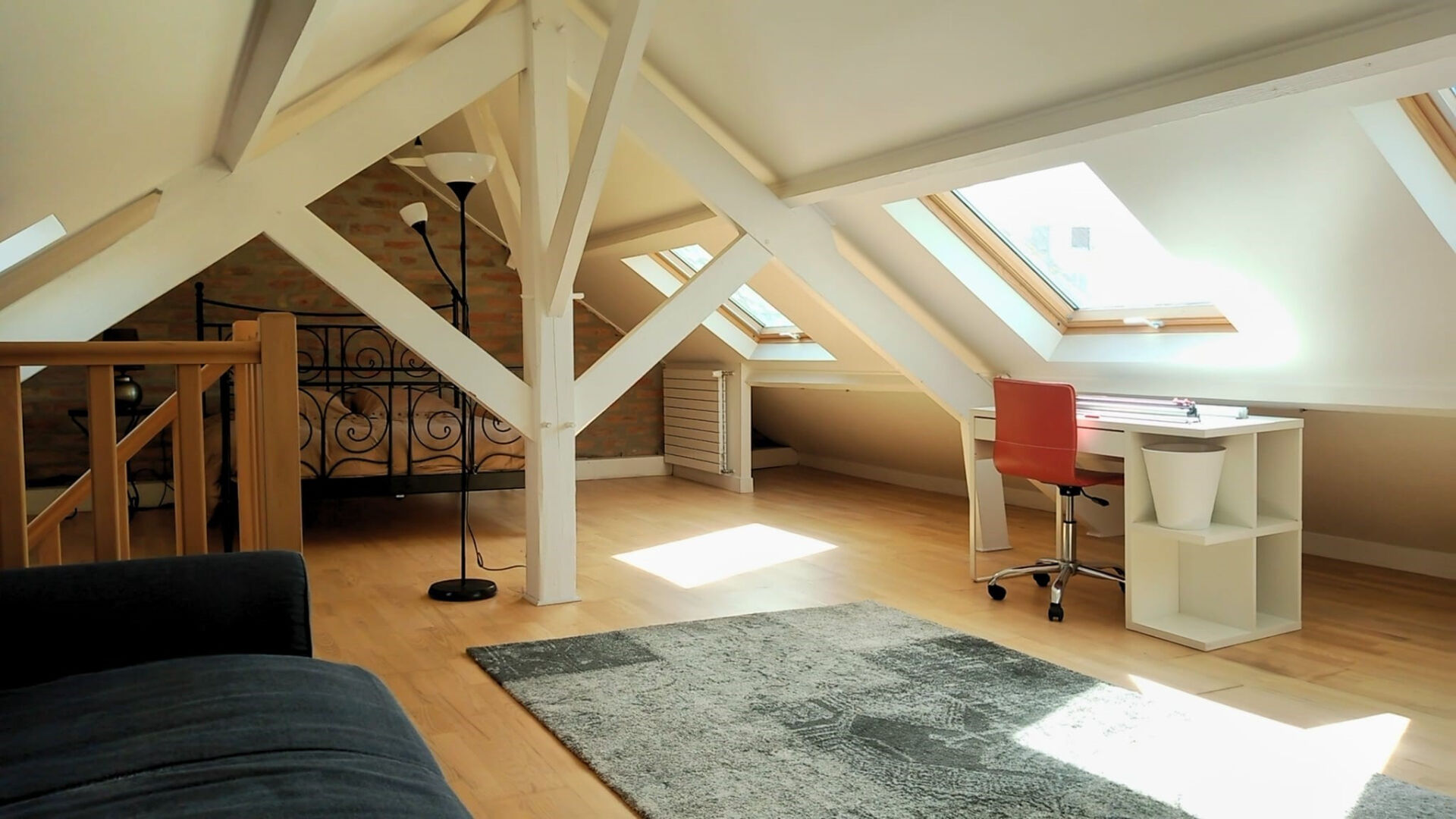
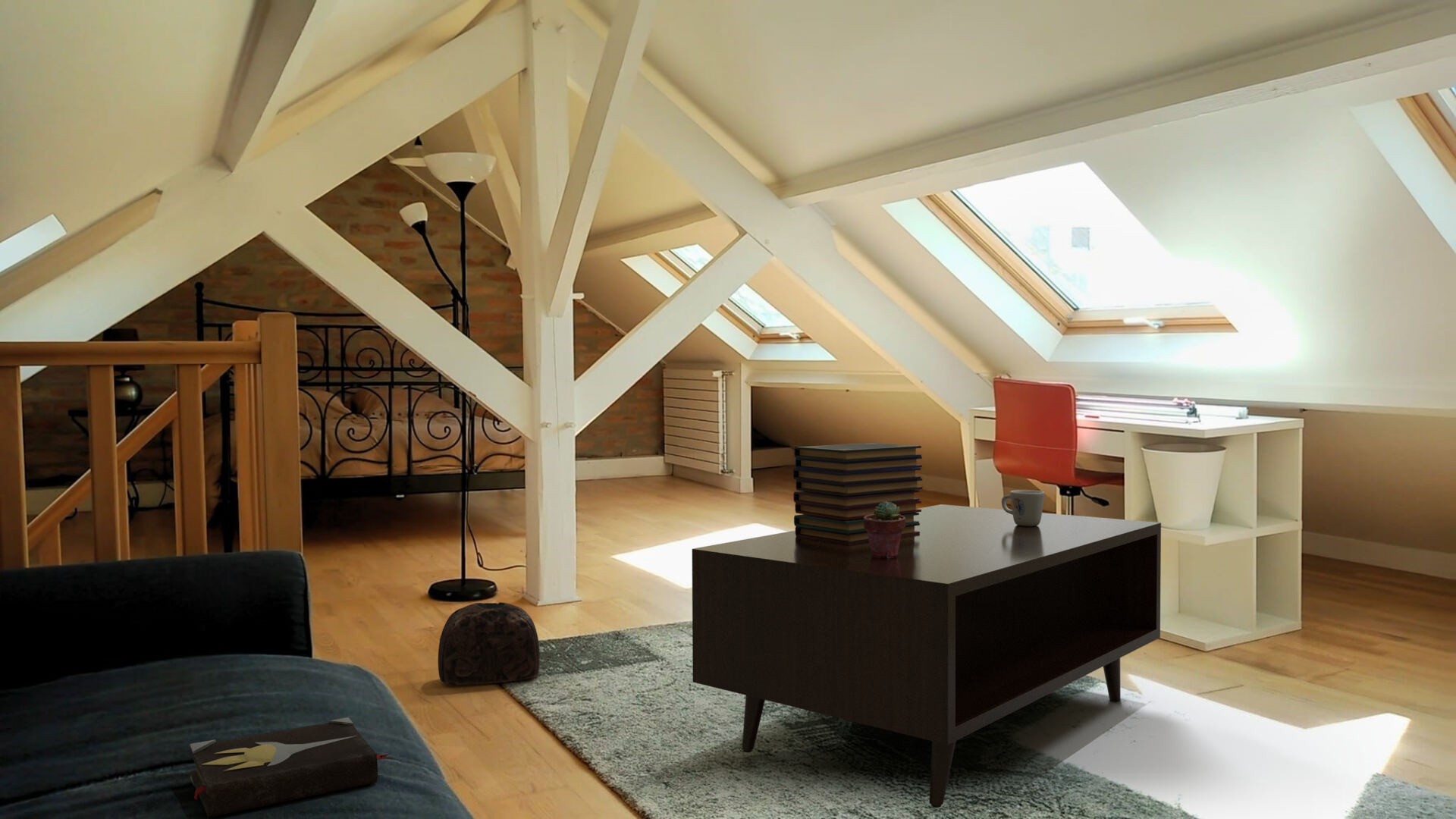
+ hardback book (284, 762)
+ bag (488, 641)
+ book stack (858, 490)
+ coffee table (943, 629)
+ mug (1021, 507)
+ potted succulent (884, 527)
